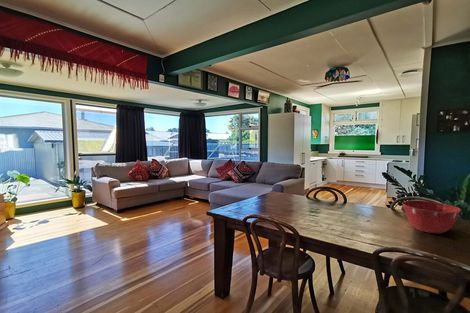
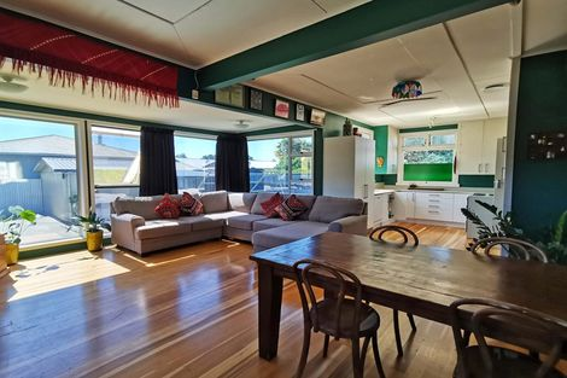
- mixing bowl (429, 217)
